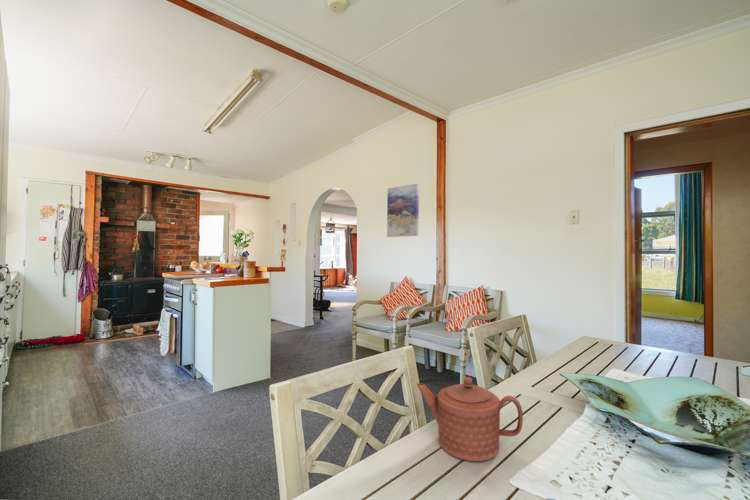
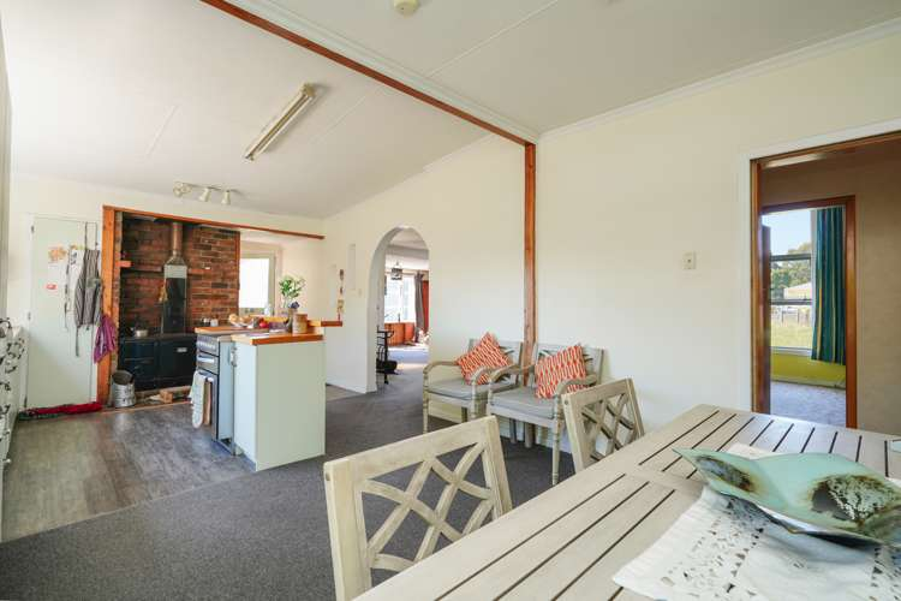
- teapot (467, 410)
- wall art (402, 211)
